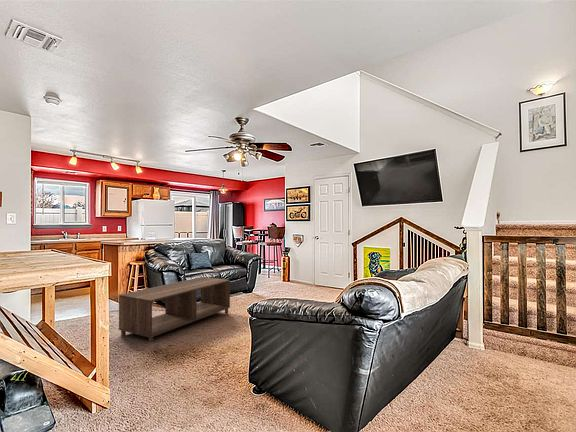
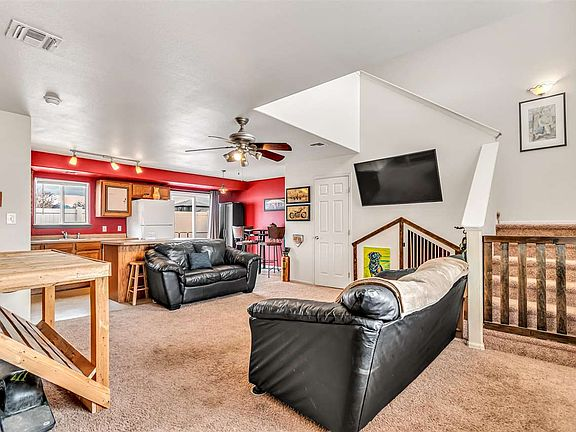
- coffee table (180, 304)
